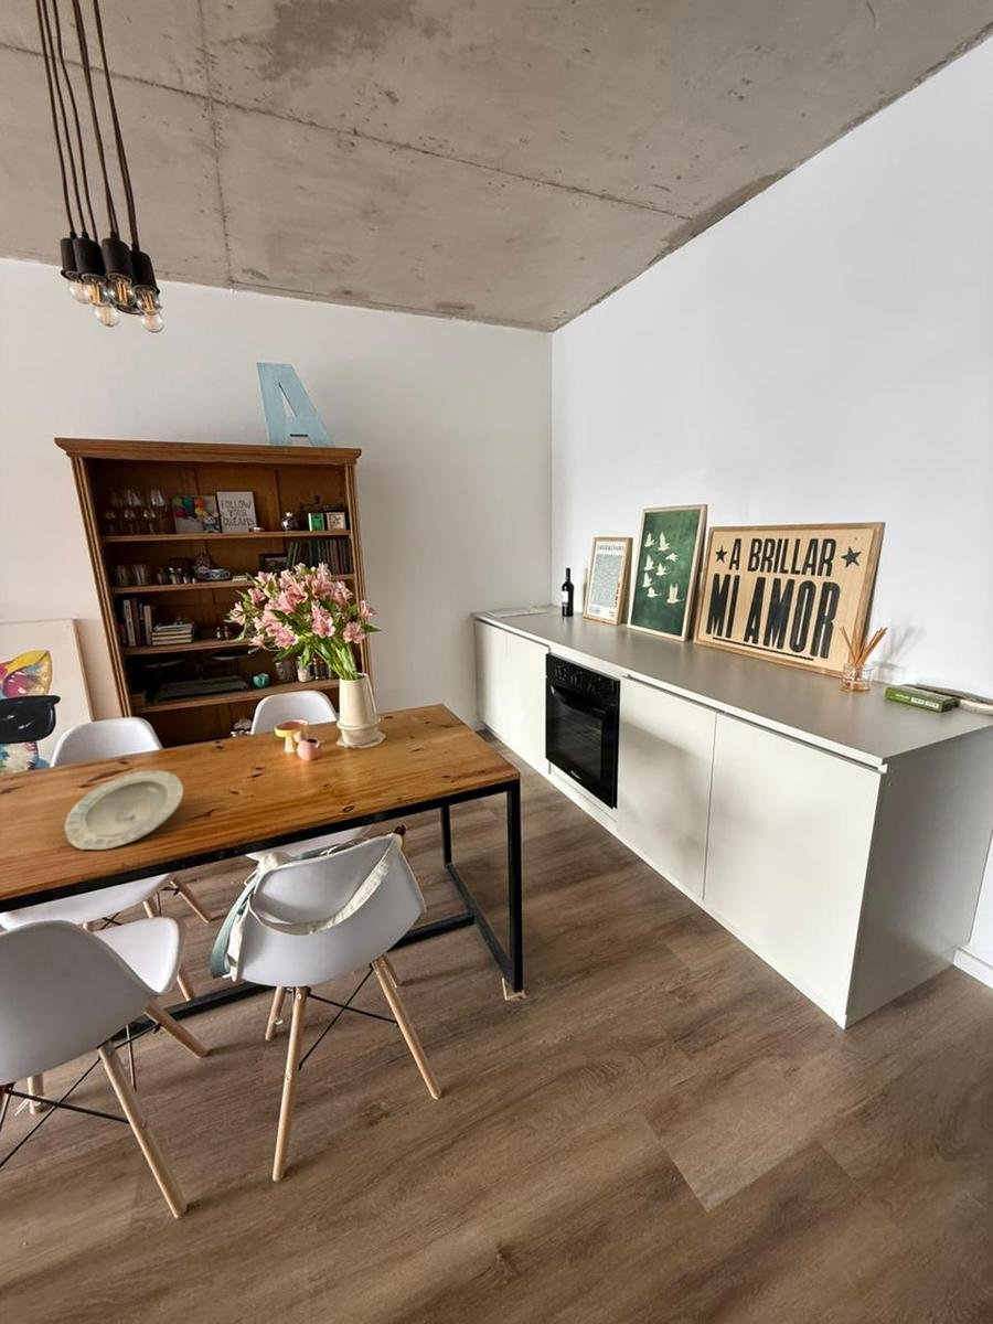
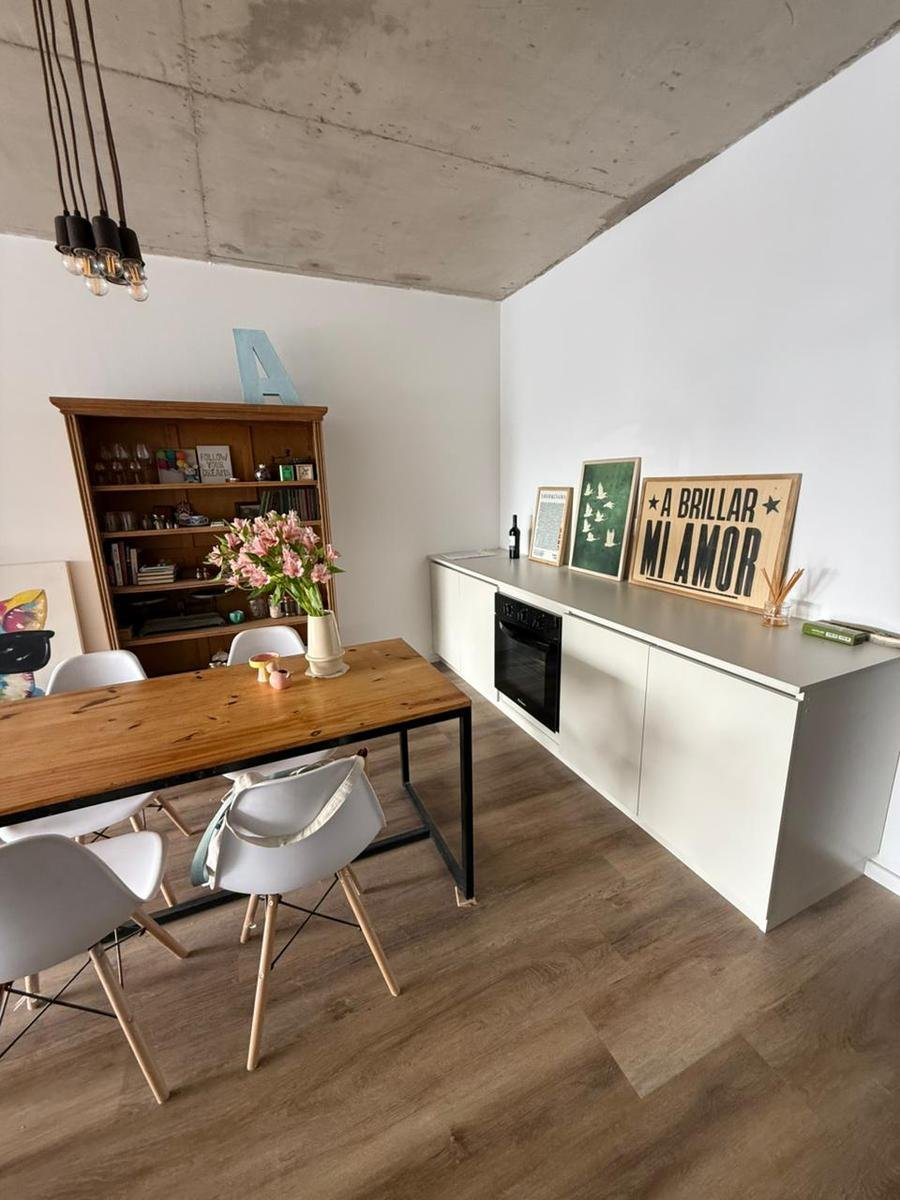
- plate (126, 807)
